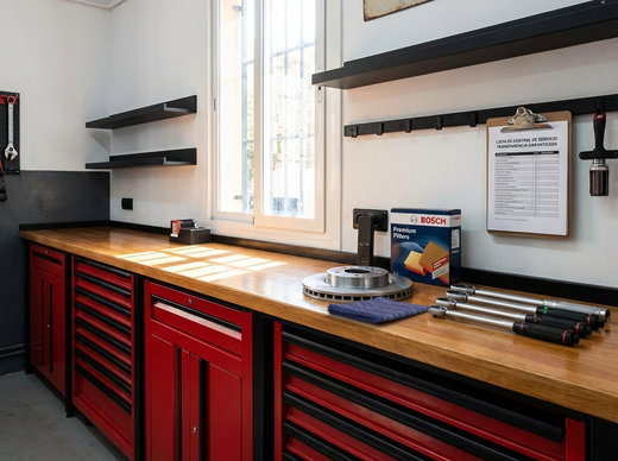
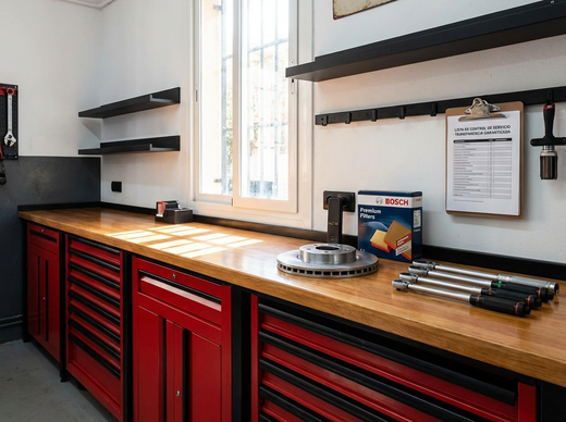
- dish towel (378, 307)
